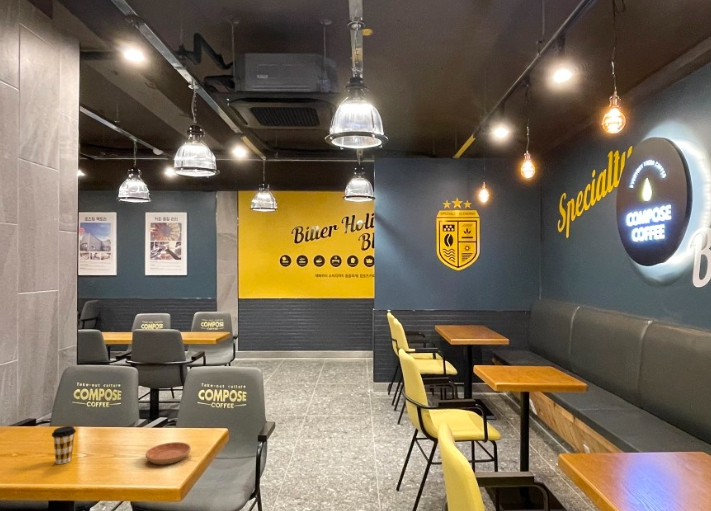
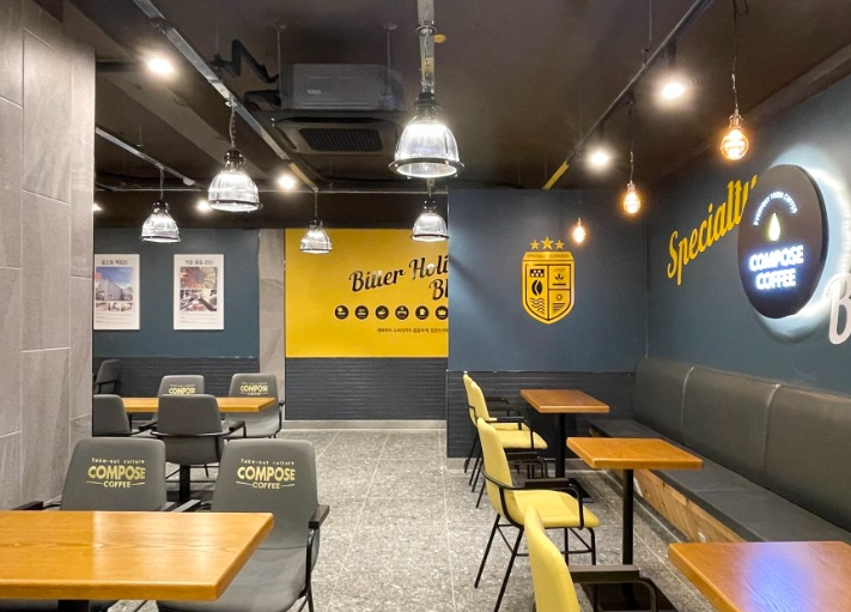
- saucer (168, 453)
- coffee cup (63, 445)
